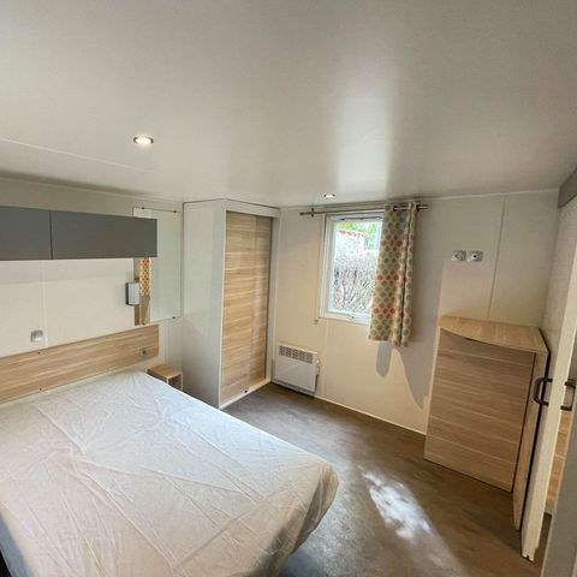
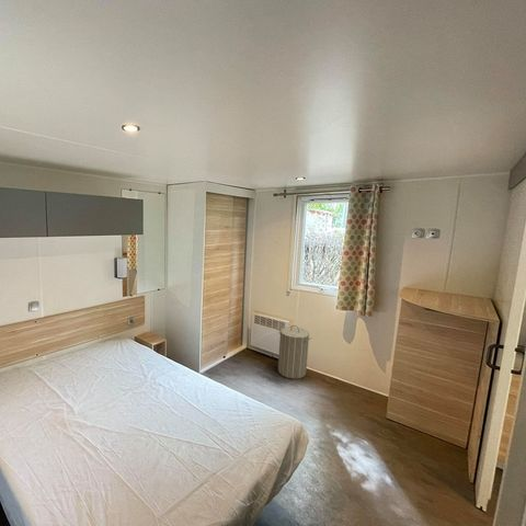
+ laundry hamper (293, 348)
